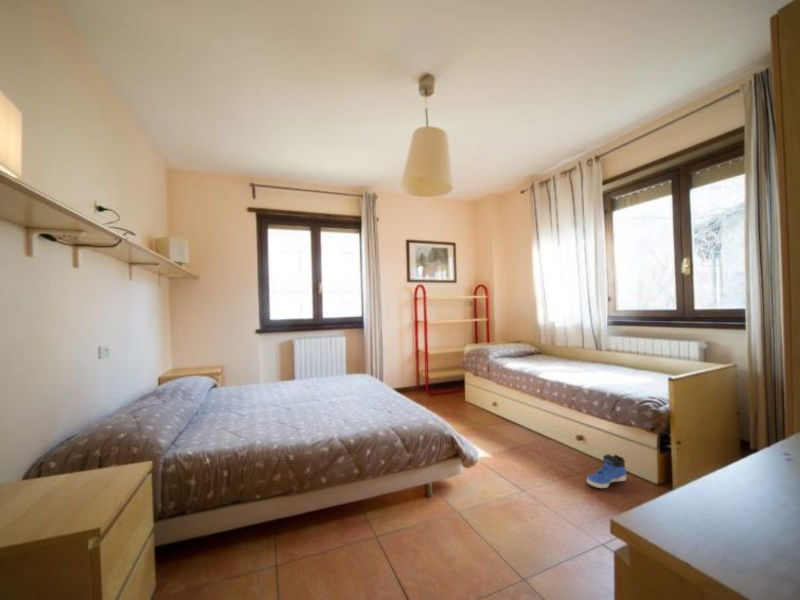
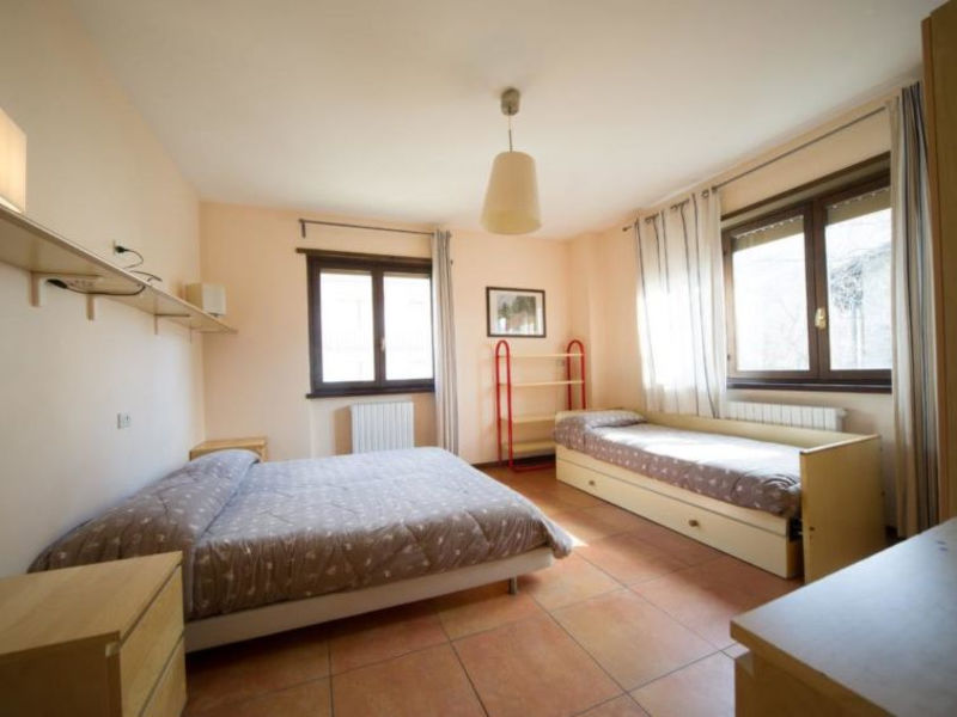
- sneaker (606, 468)
